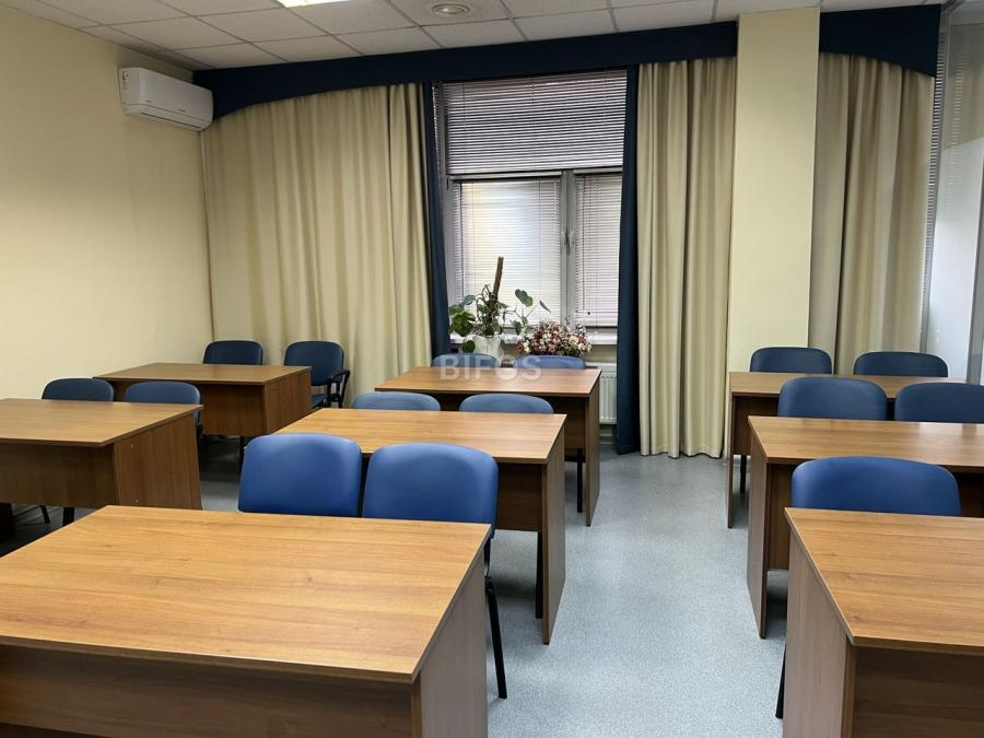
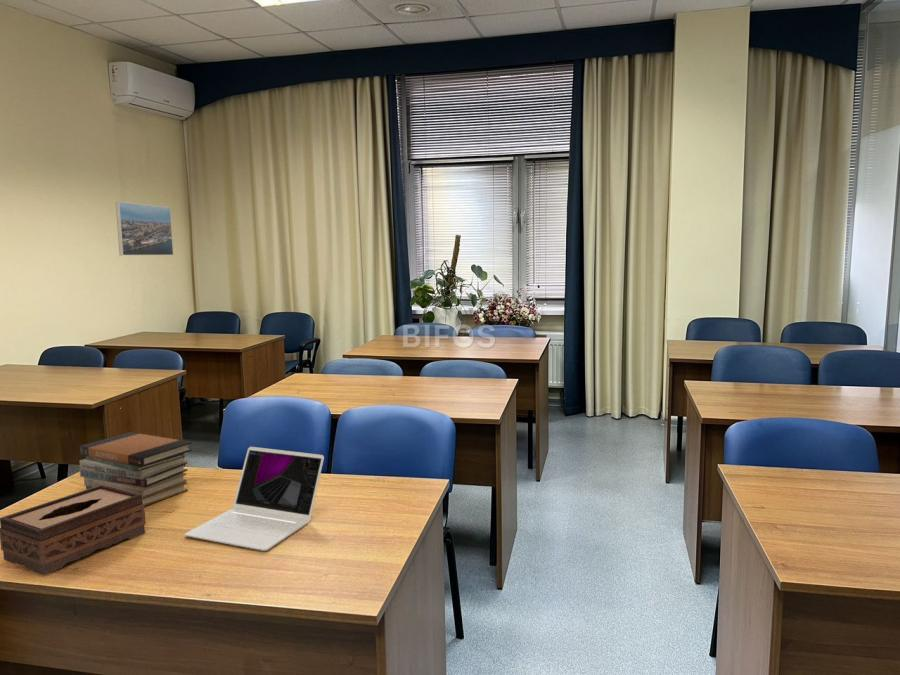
+ book stack (135, 467)
+ tissue box (75, 525)
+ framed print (146, 230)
+ laptop (256, 490)
